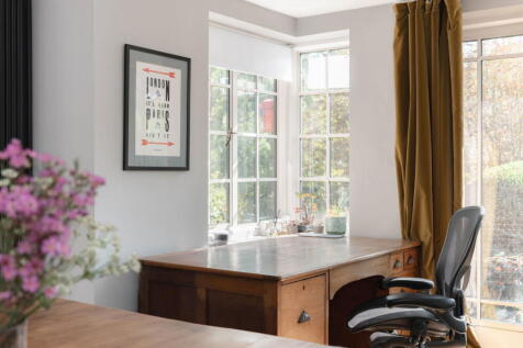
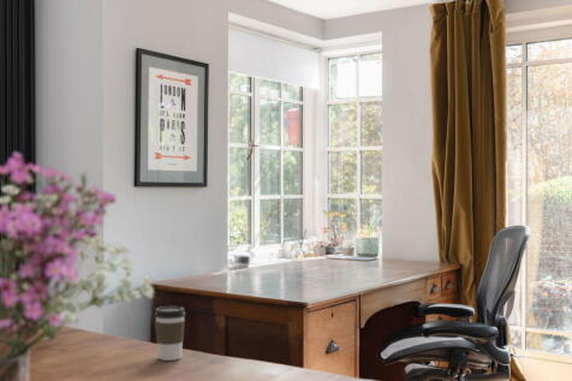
+ coffee cup (169, 333)
